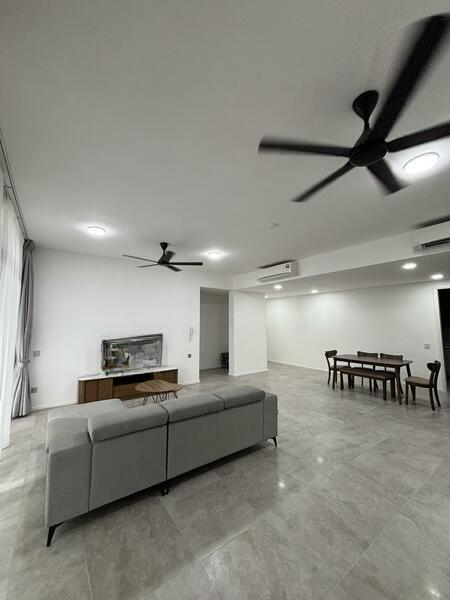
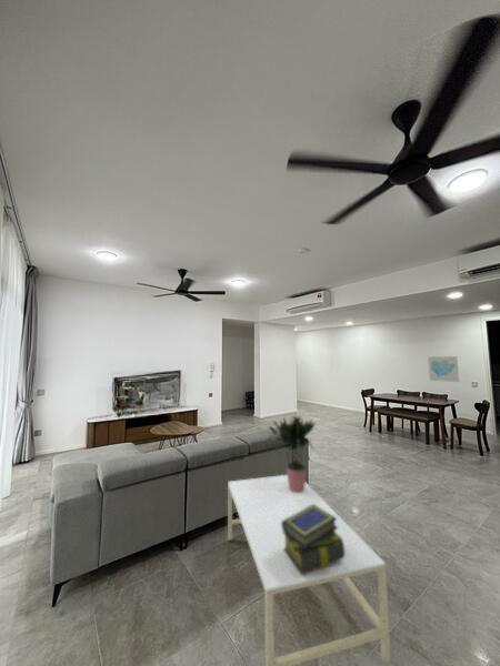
+ coffee table (284, 547)
+ stack of books (311, 536)
+ potted plant (289, 448)
+ wall art (442, 369)
